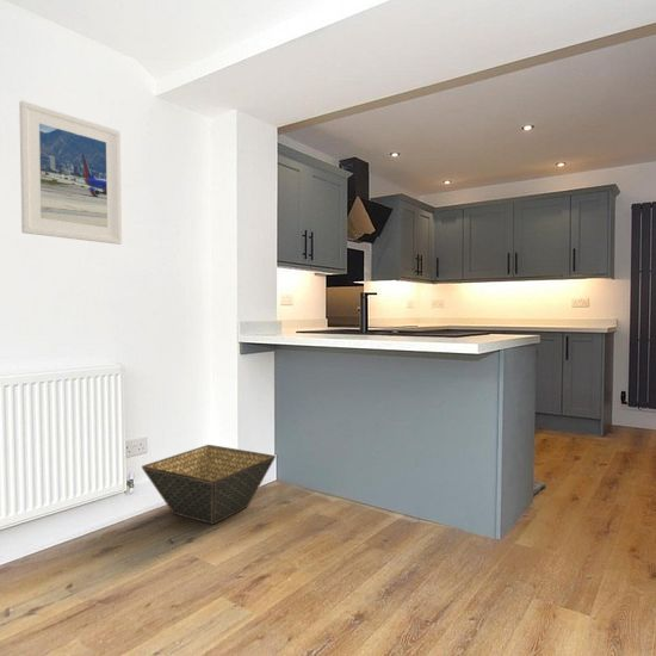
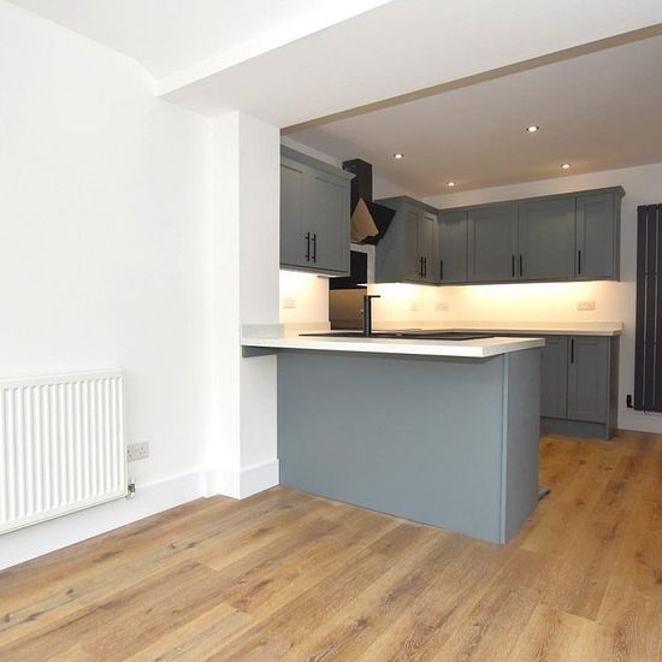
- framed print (74, 178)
- basket (211, 484)
